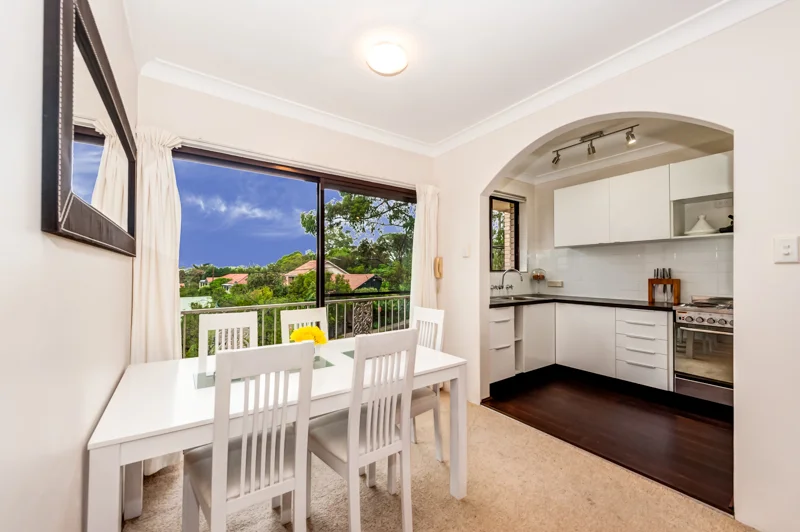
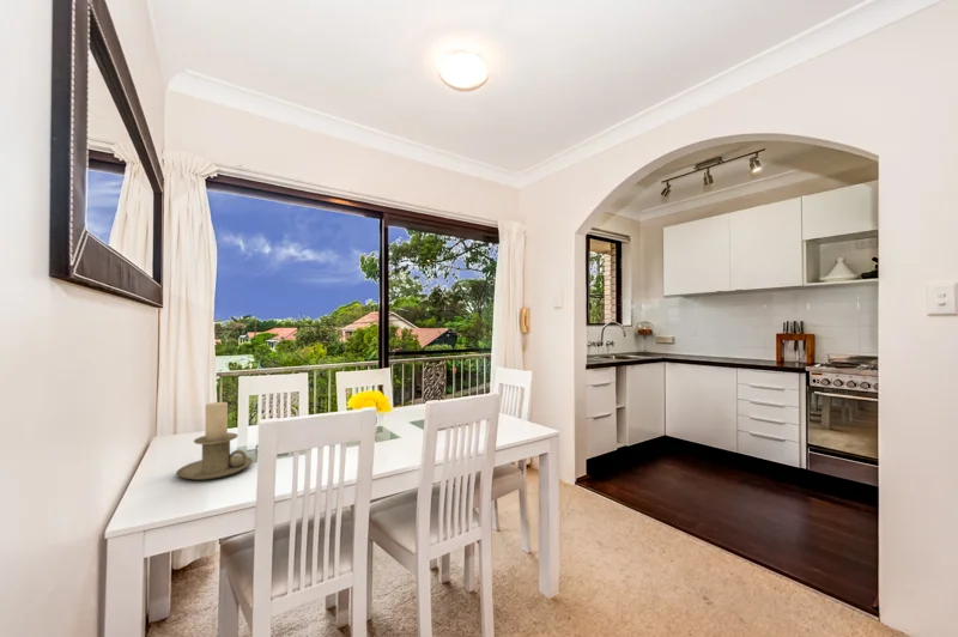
+ candle holder (216, 436)
